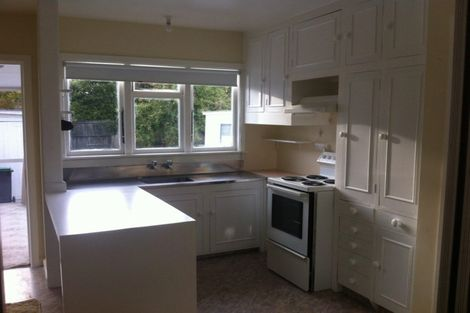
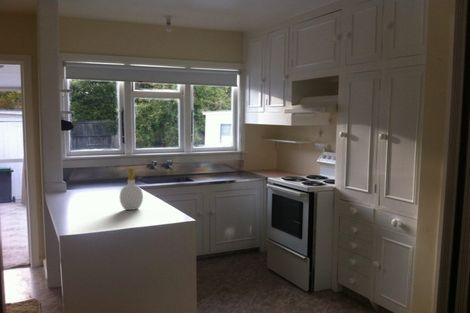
+ soap bottle (131, 188)
